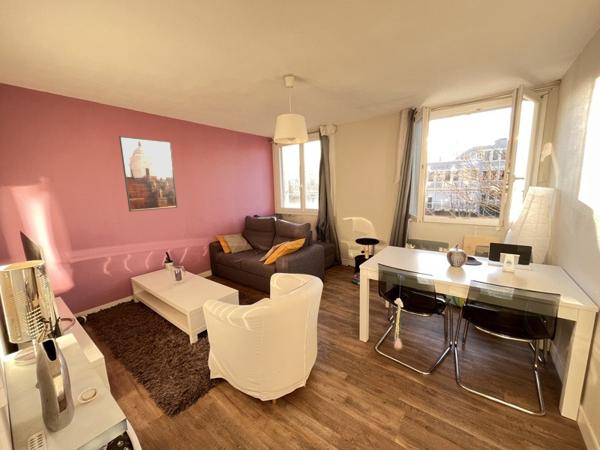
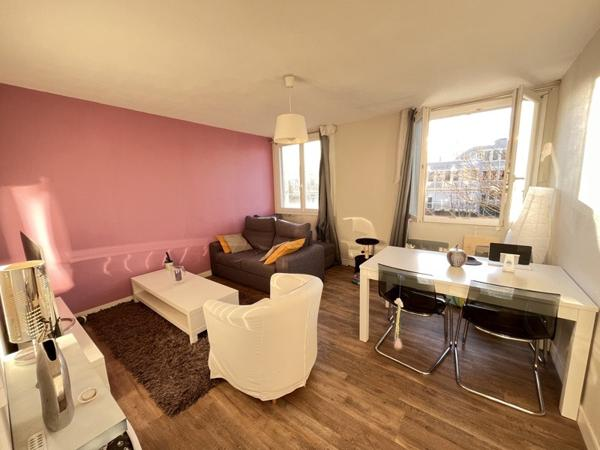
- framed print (150, 175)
